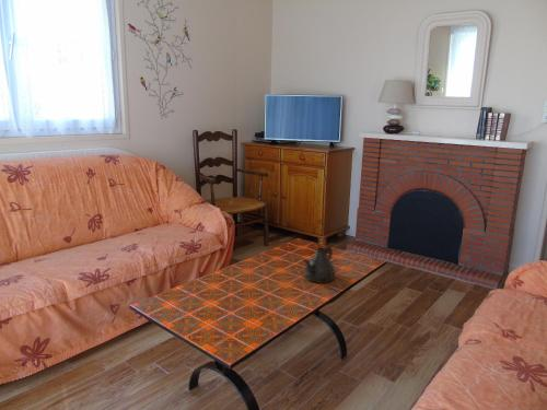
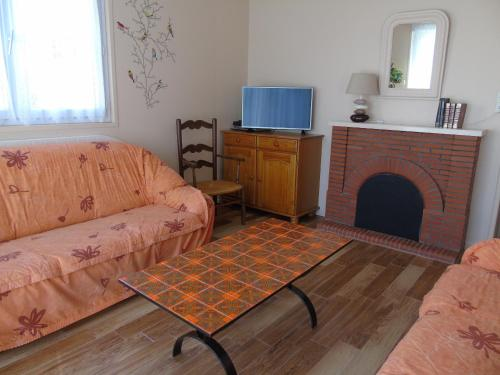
- teapot (316, 265)
